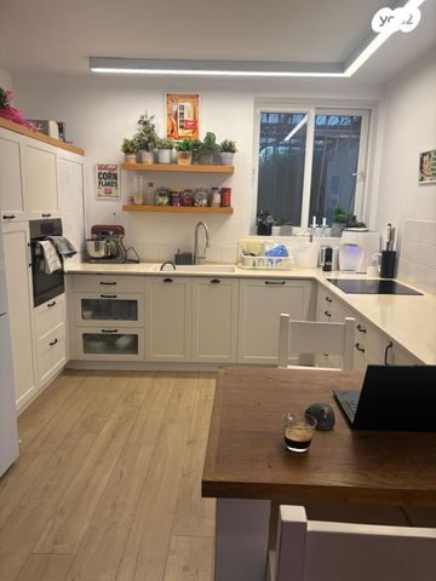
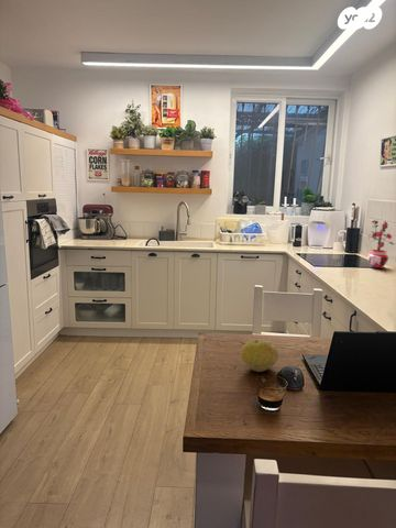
+ fruit (260, 354)
+ potted plant (380, 243)
